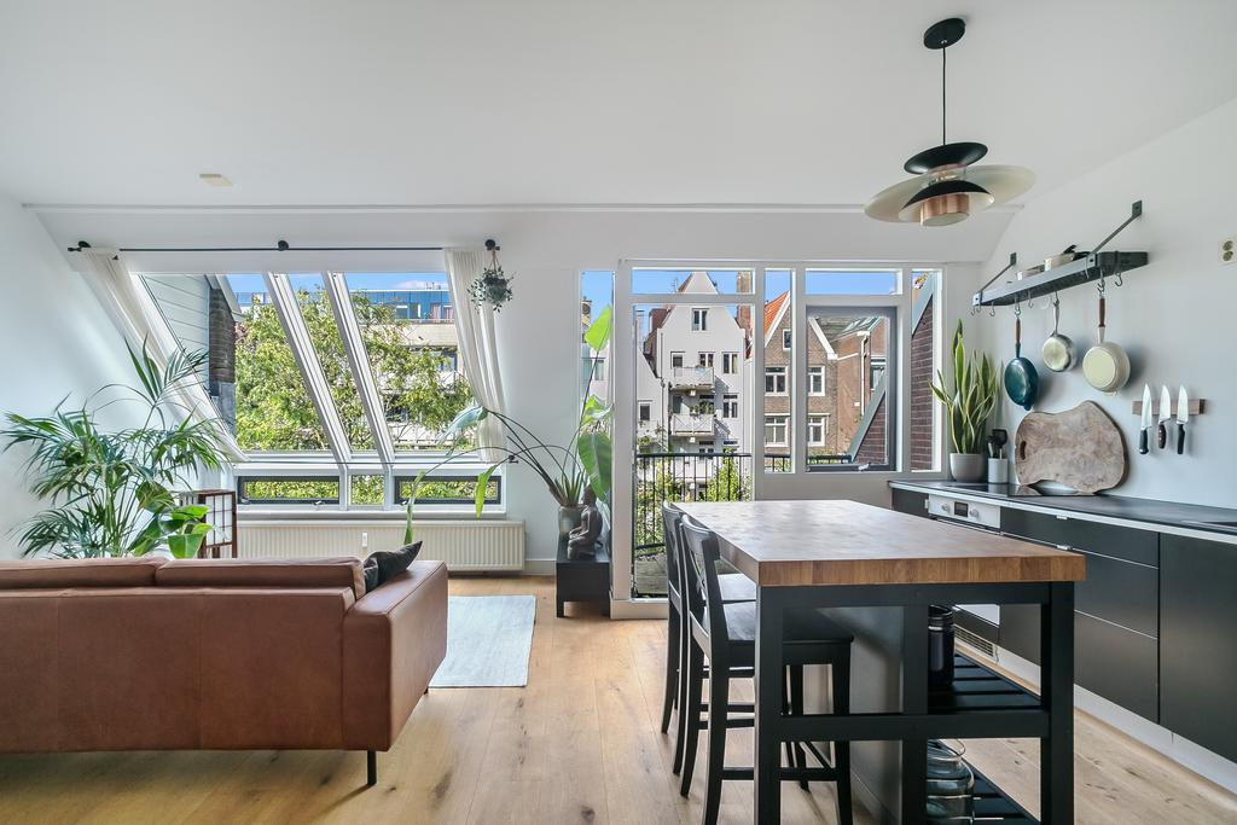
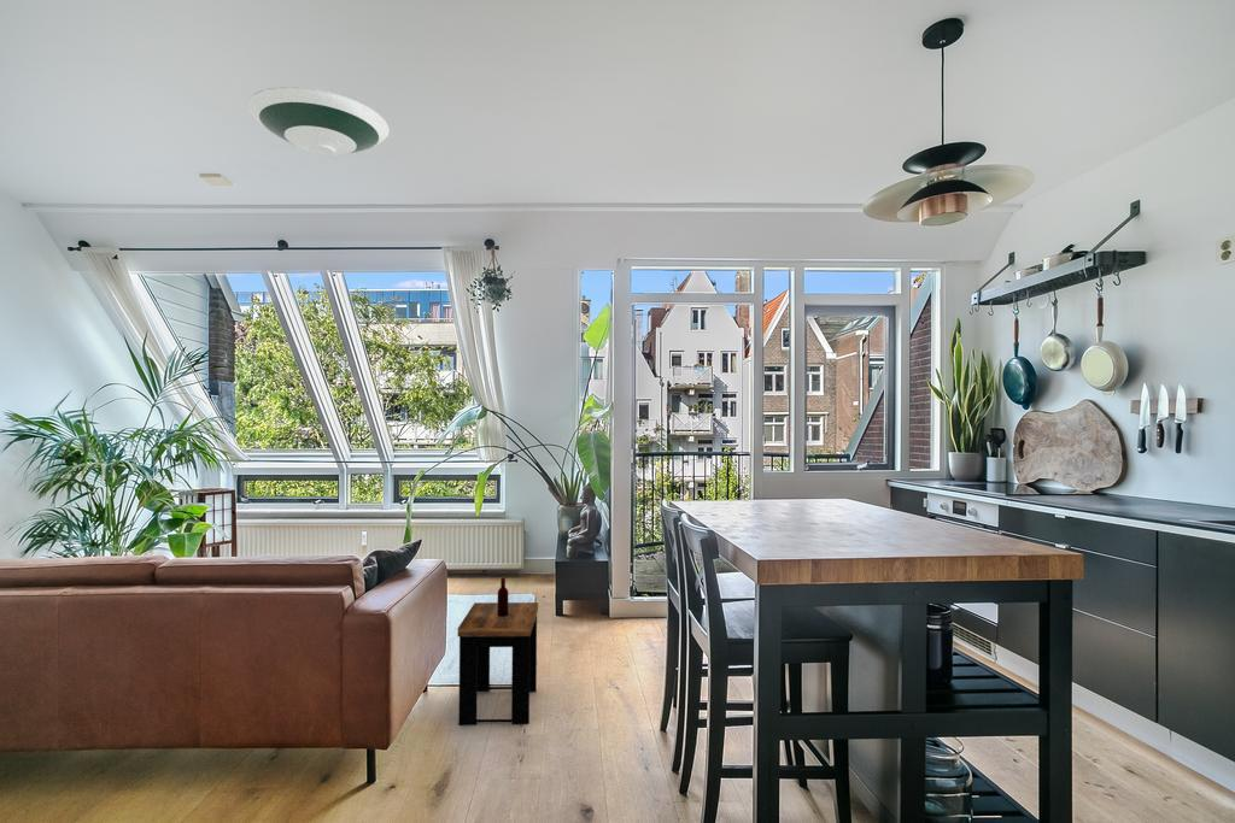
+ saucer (321, 135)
+ side table (499, 641)
